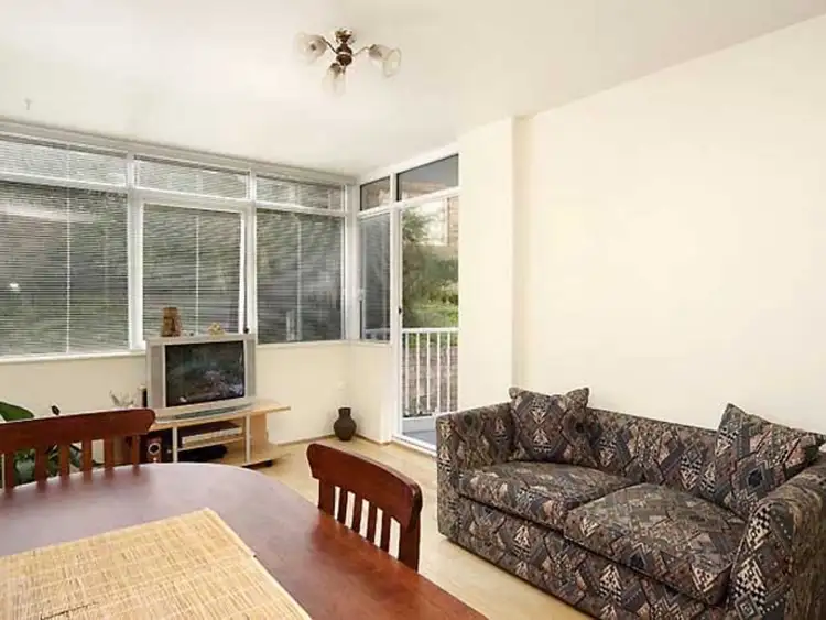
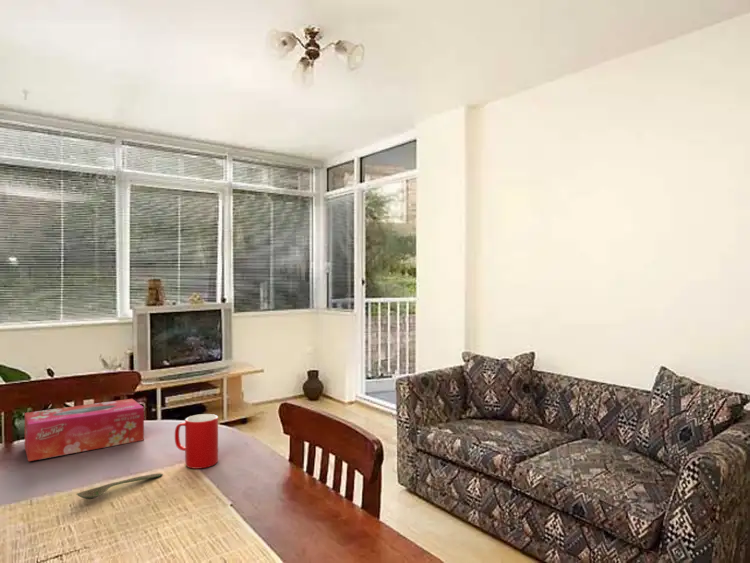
+ cup (197, 439)
+ spoon (122, 483)
+ tissue box (85, 426)
